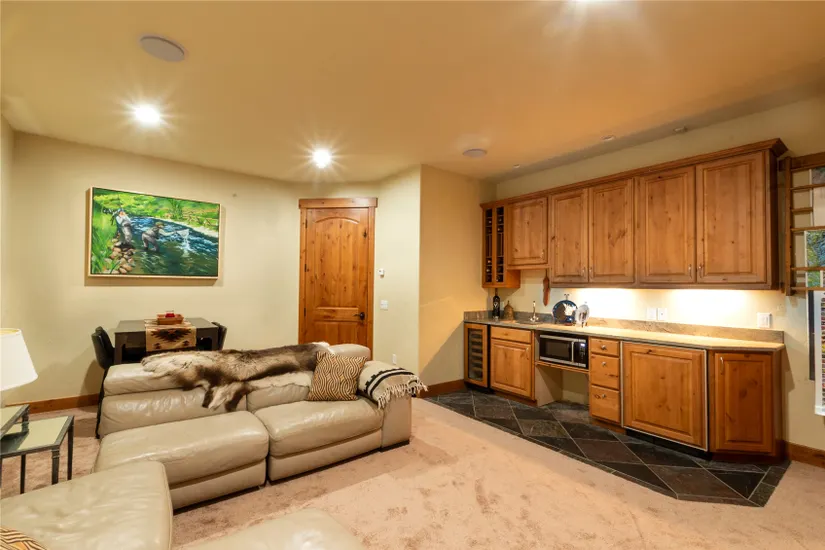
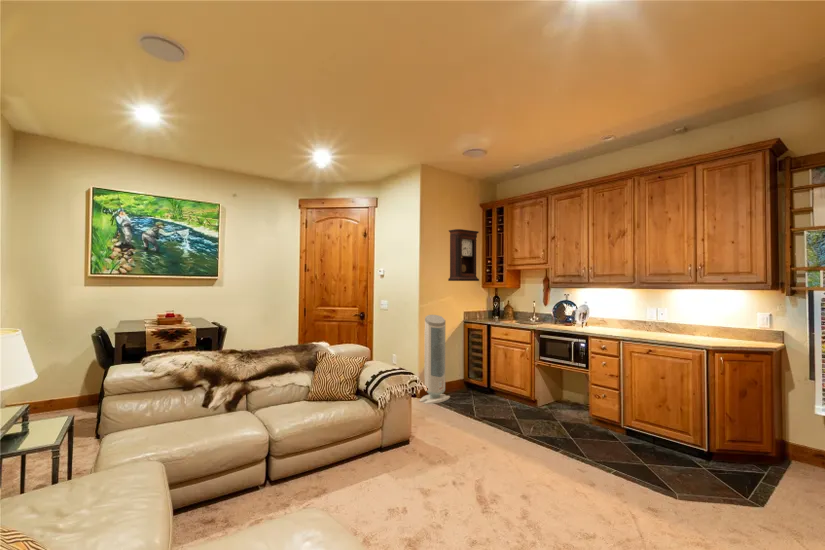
+ pendulum clock (465, 255)
+ air purifier (435, 357)
